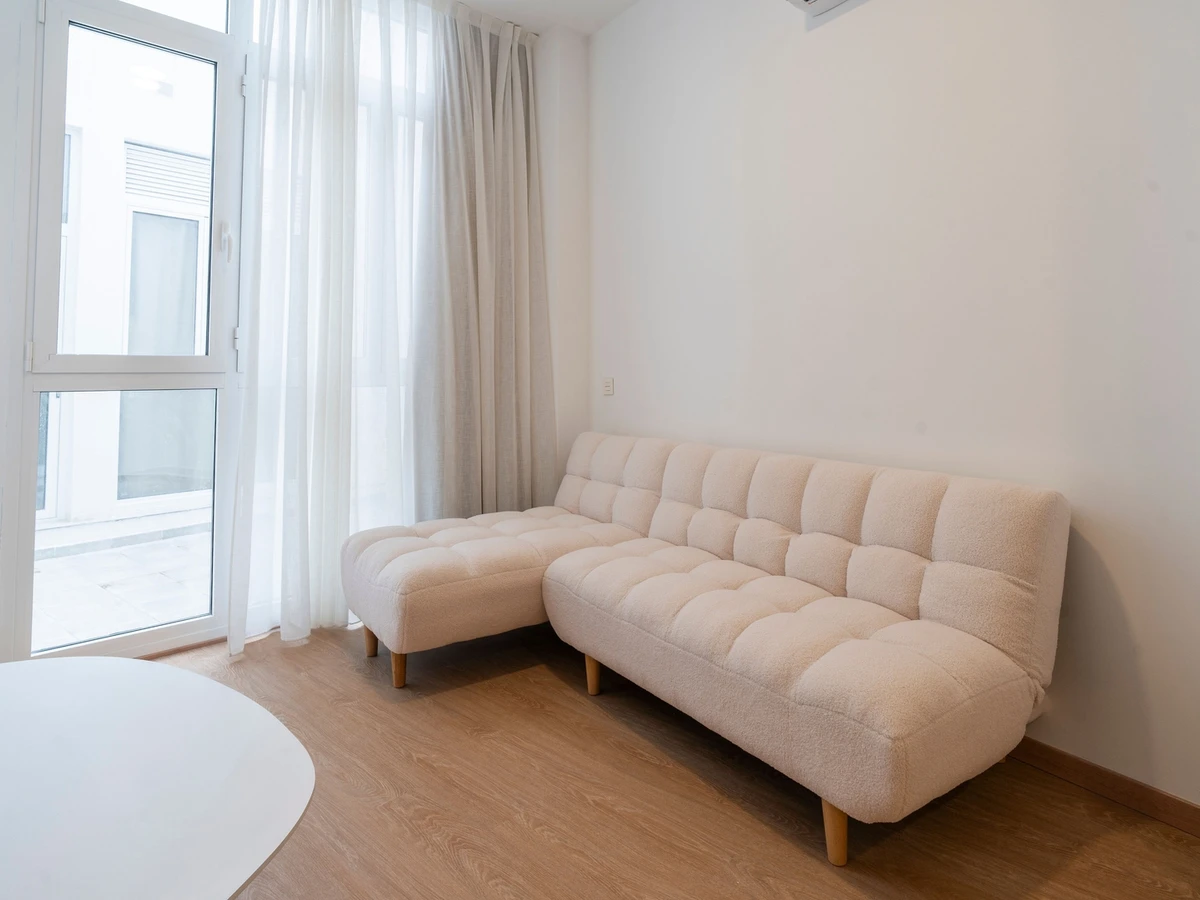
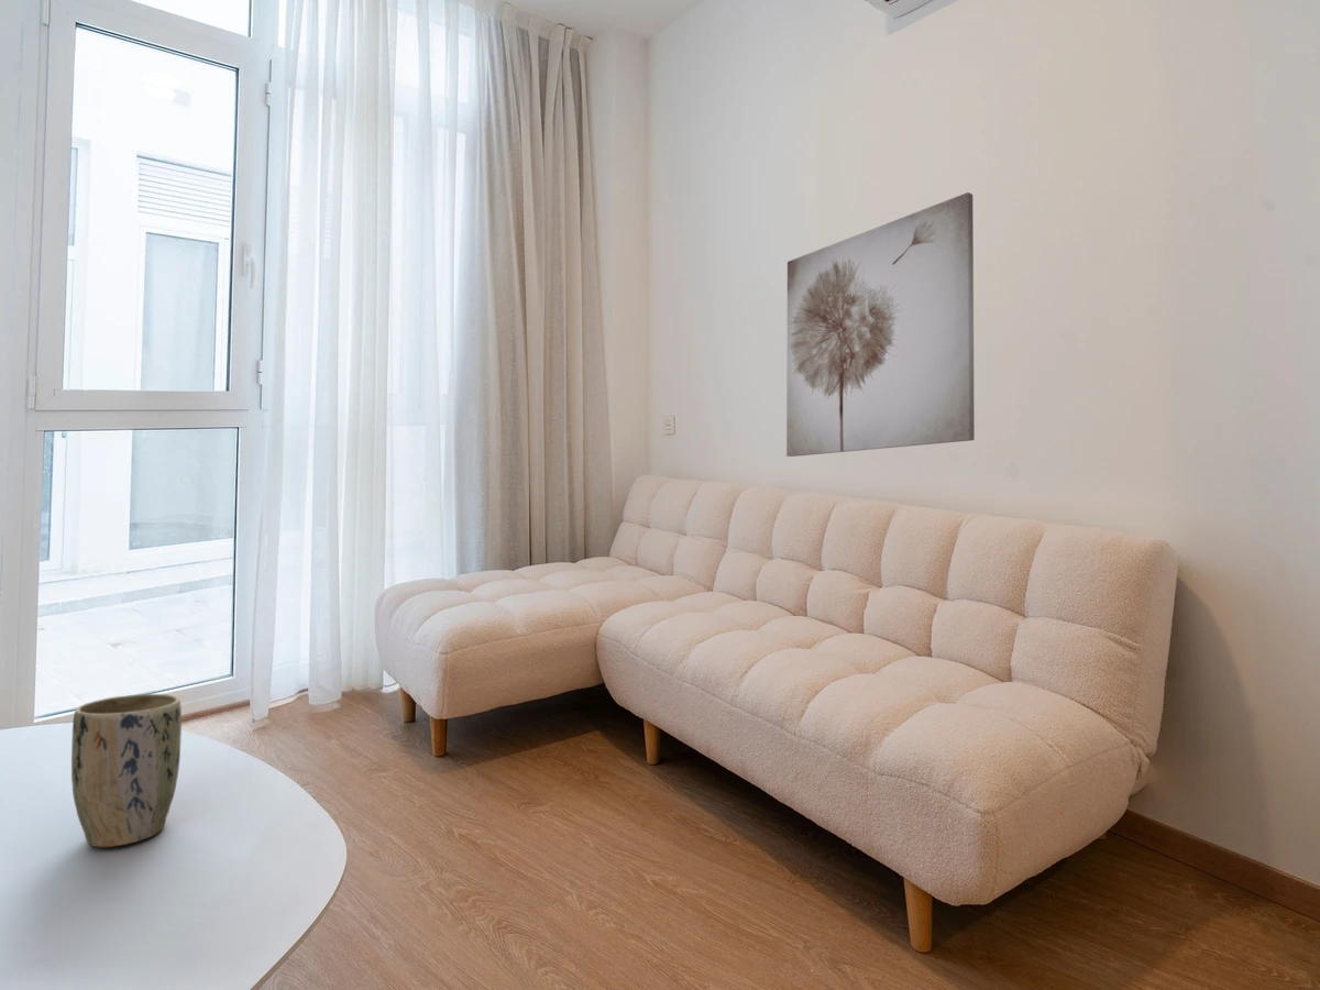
+ wall art (869, 340)
+ plant pot (127, 768)
